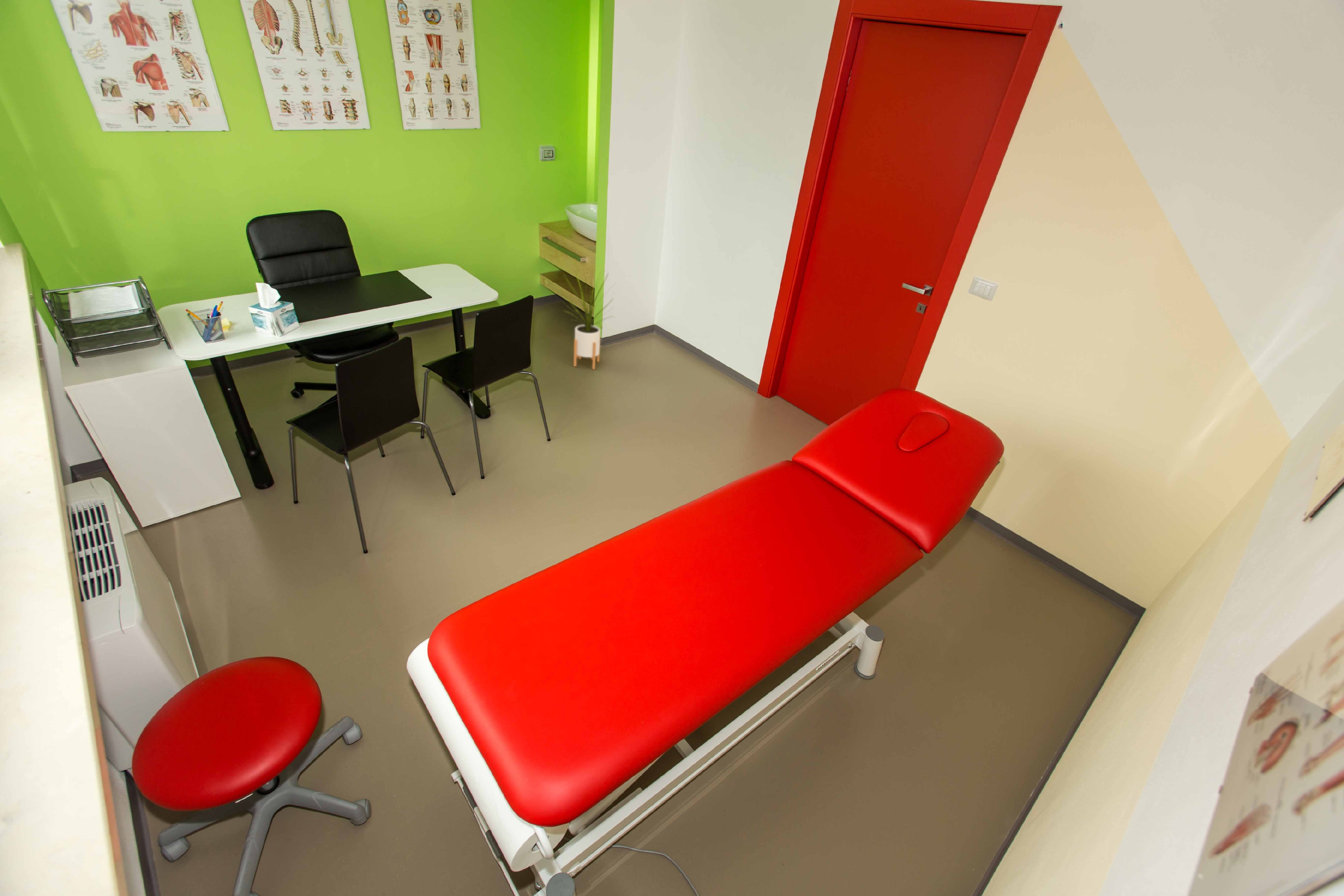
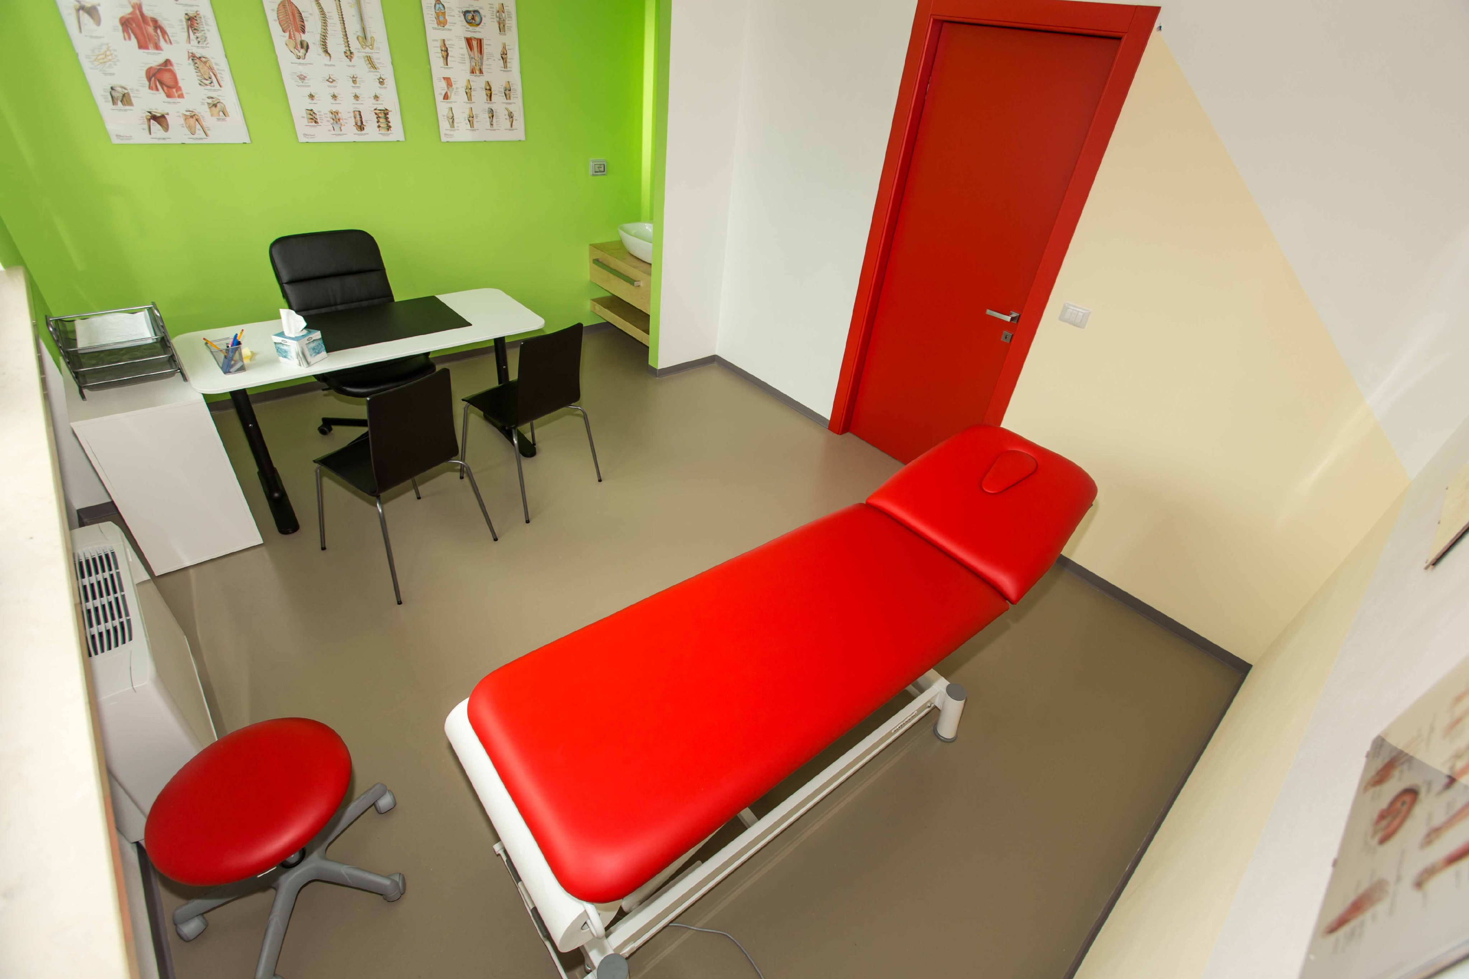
- house plant (588, 317)
